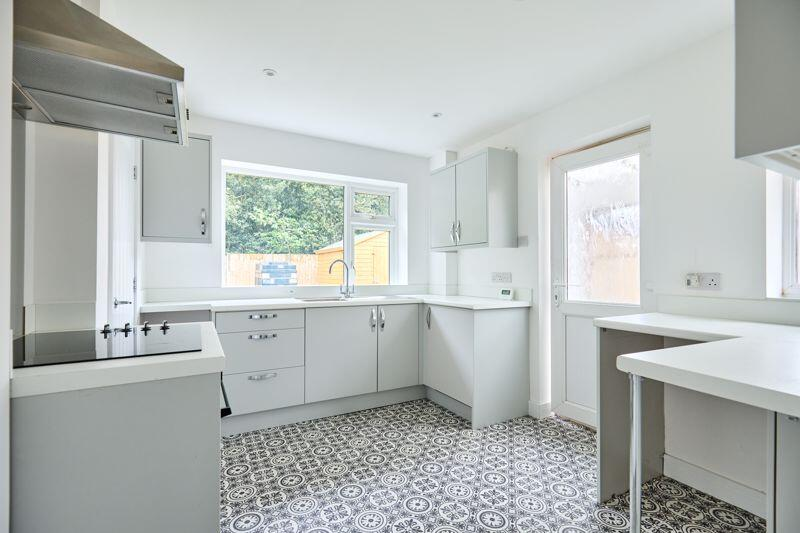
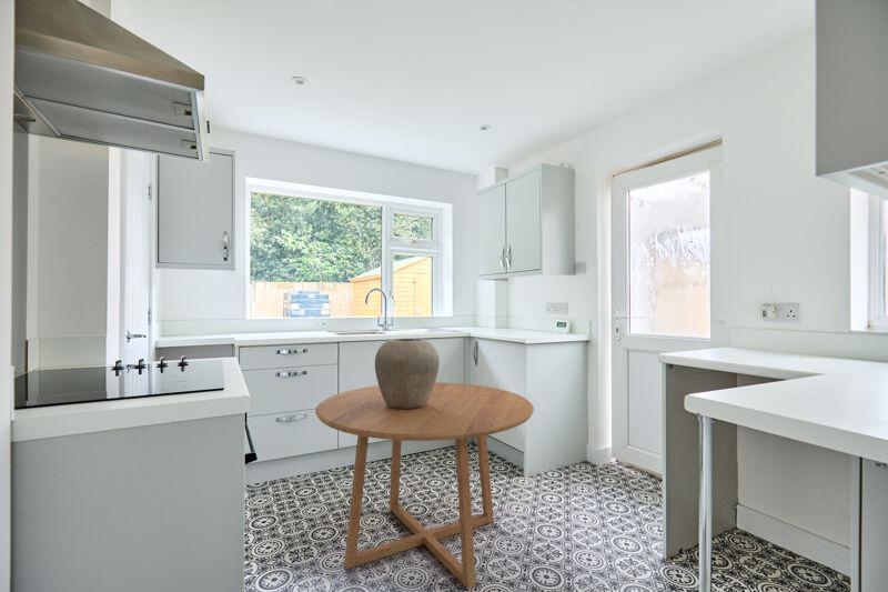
+ vase (406, 371)
+ dining table (400, 465)
